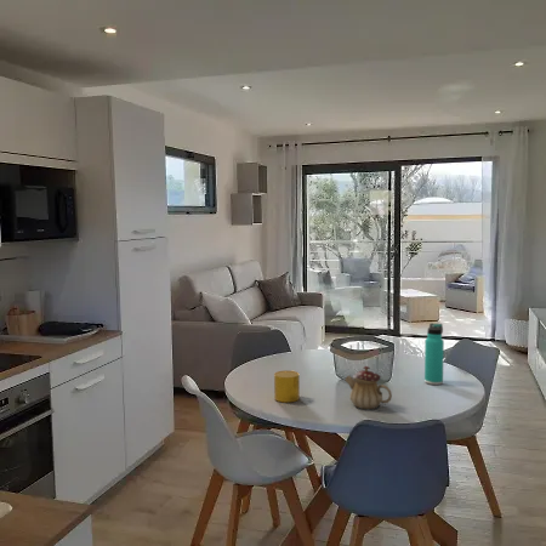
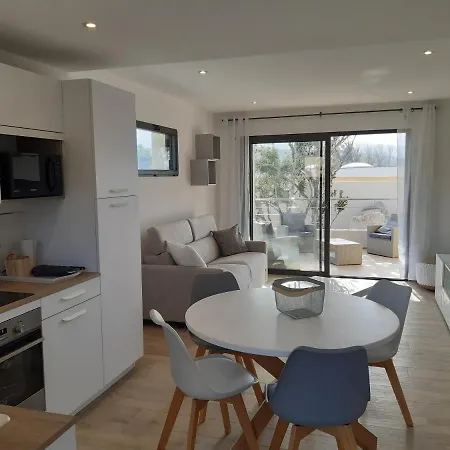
- teapot (368, 386)
- cup (286, 386)
- thermos bottle (433, 353)
